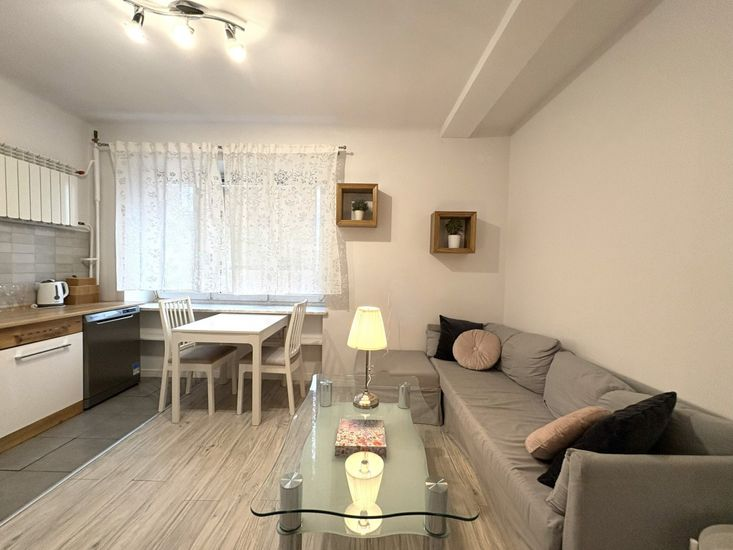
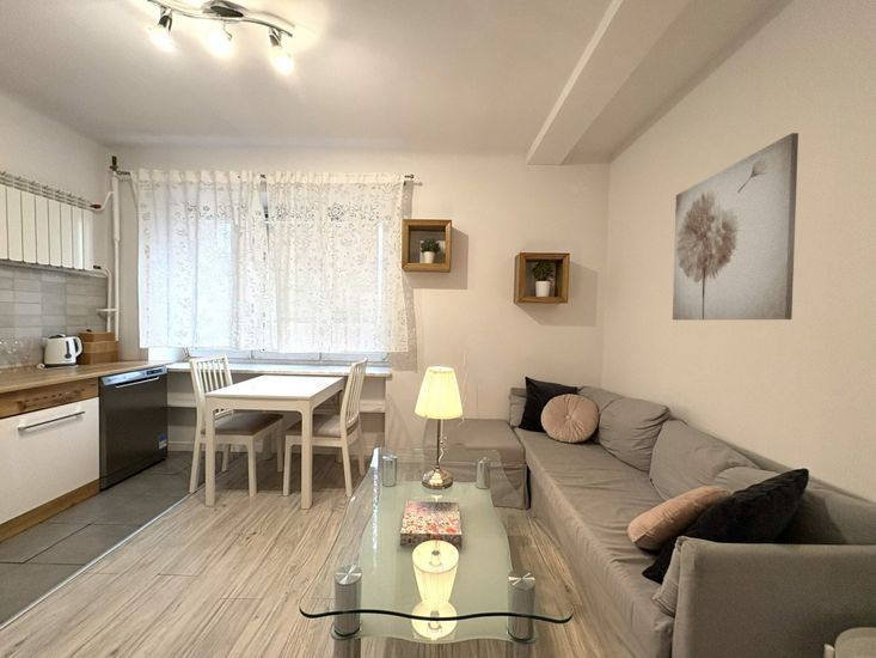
+ wall art (722, 245)
